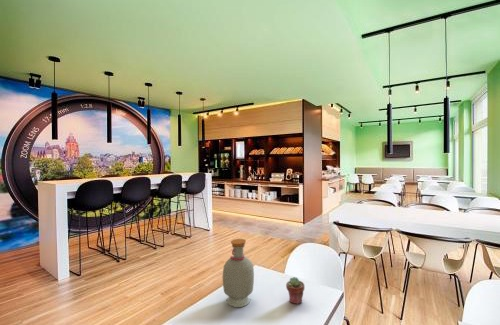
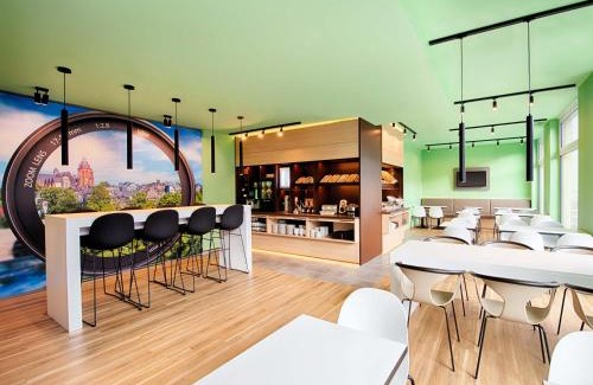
- potted succulent (295, 288)
- bottle (238, 270)
